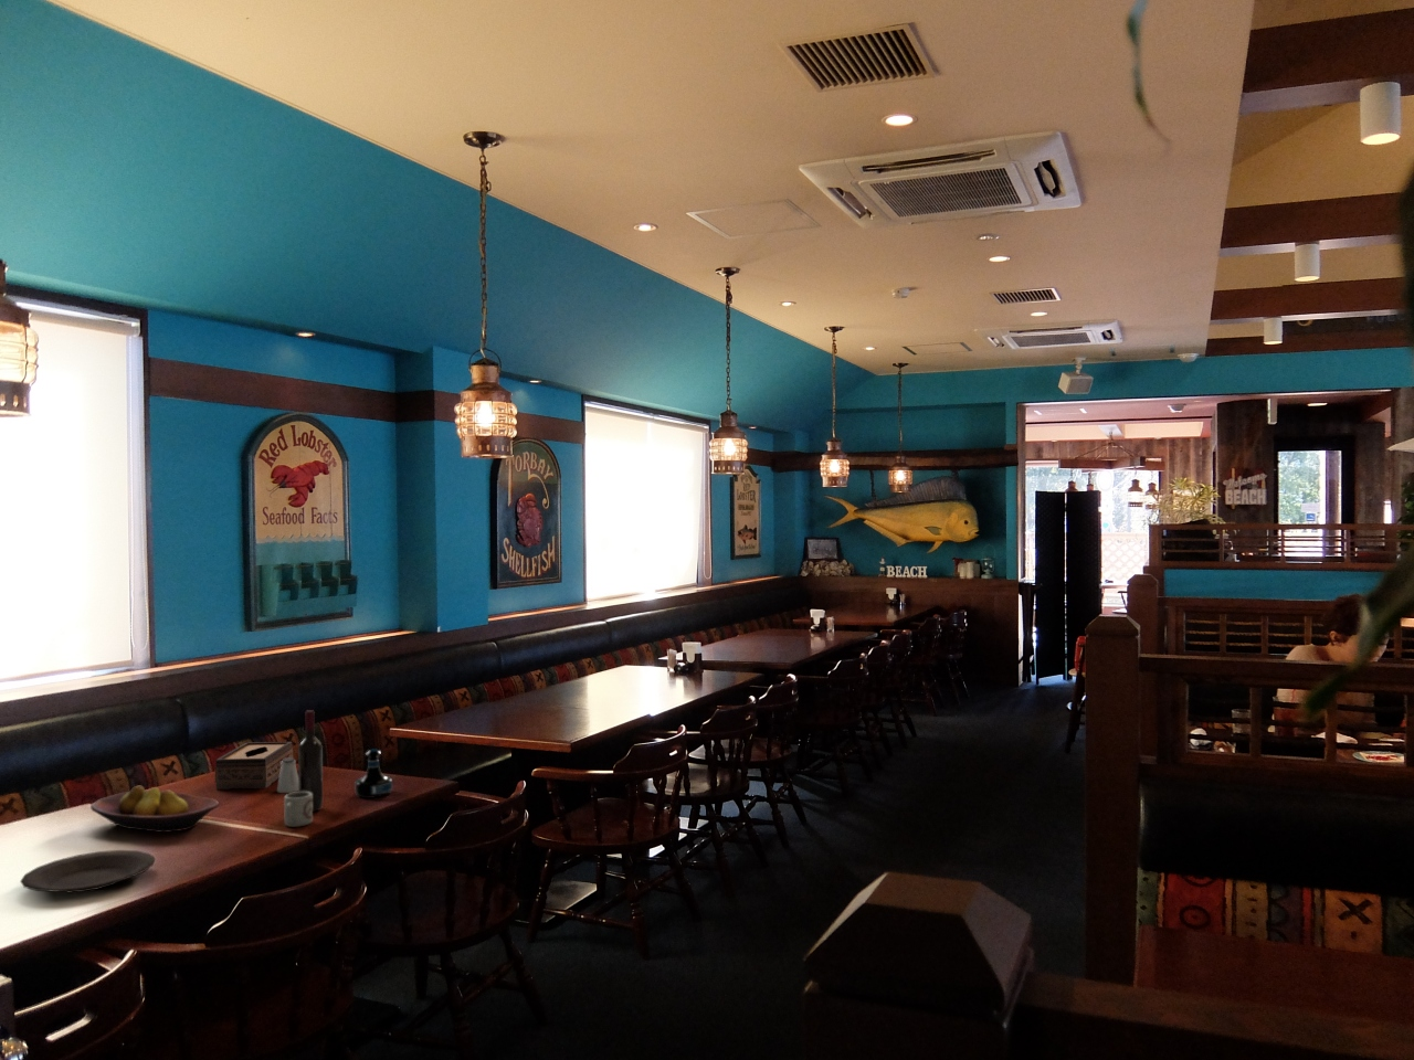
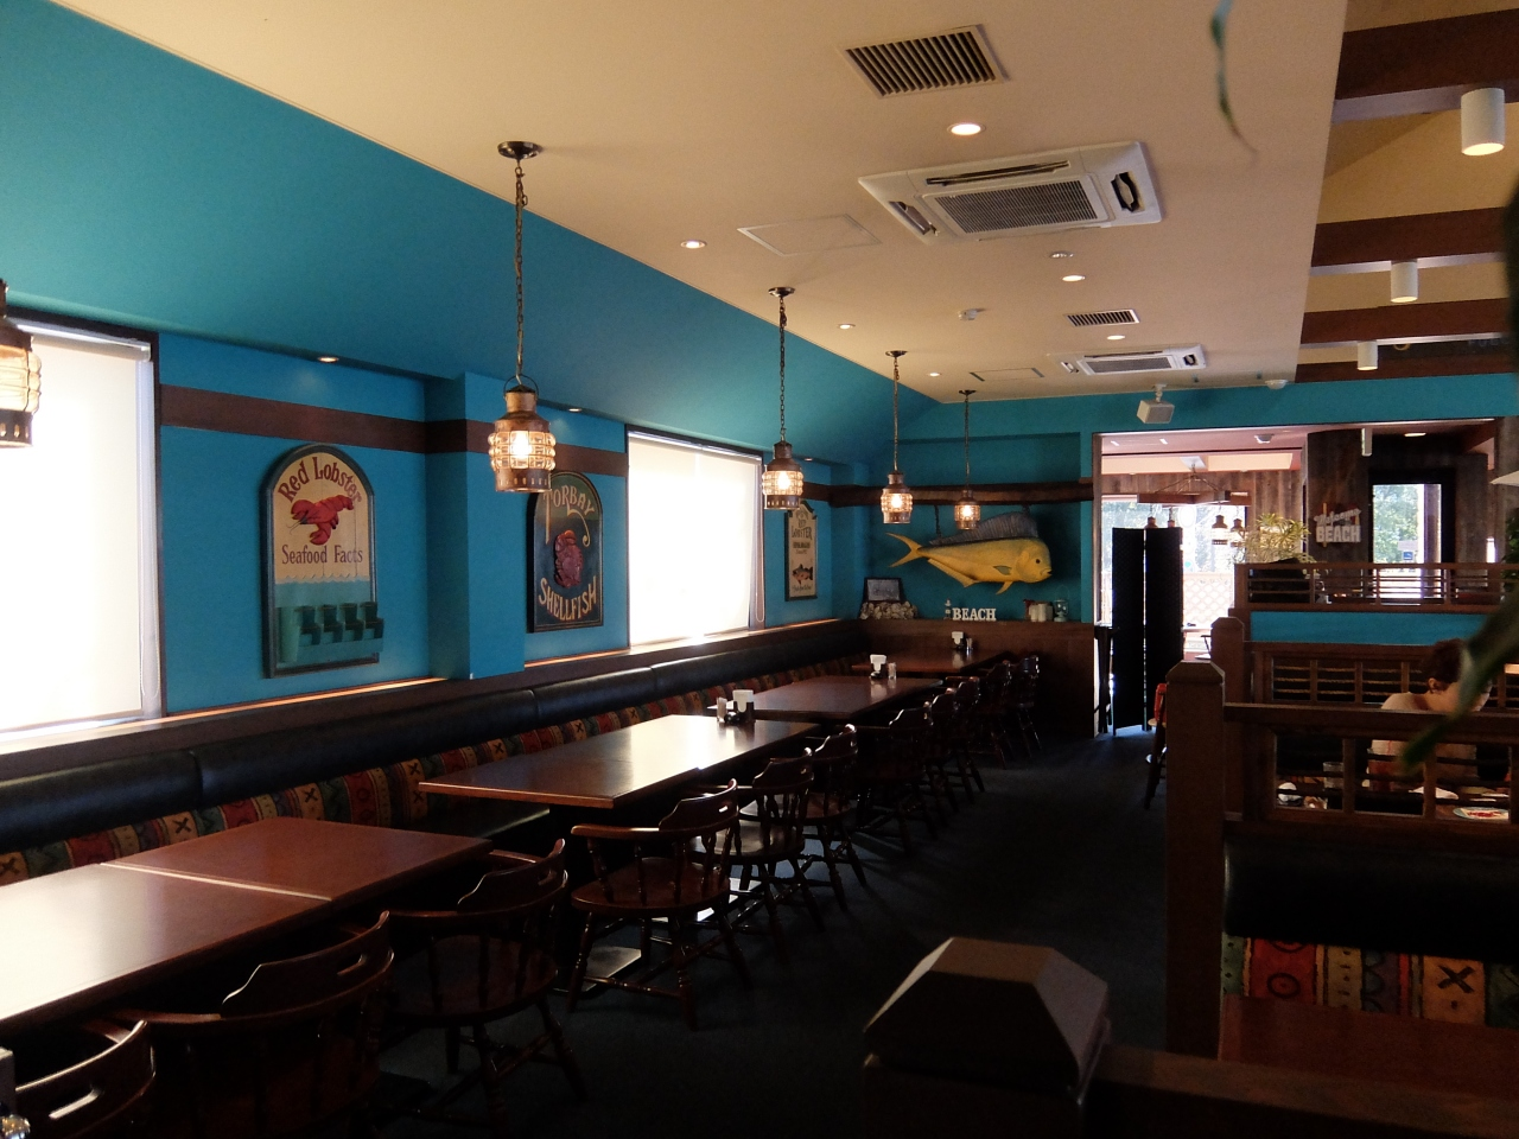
- fruit bowl (155, 805)
- plate (89, 874)
- tequila bottle (373, 772)
- cup (296, 809)
- tissue box (255, 764)
- wine bottle (310, 759)
- saltshaker (288, 774)
